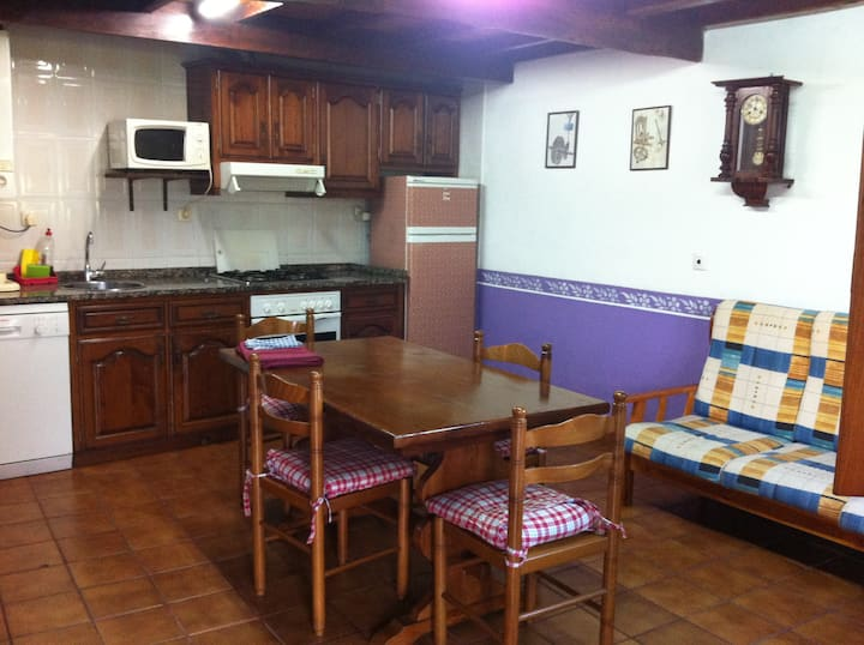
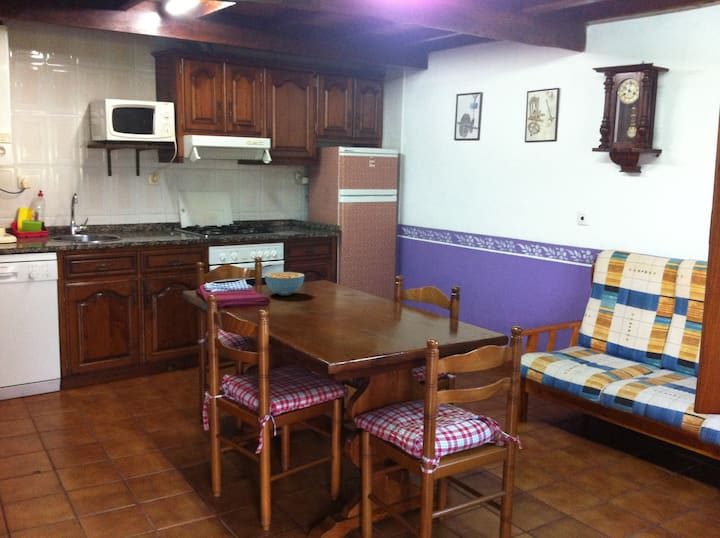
+ cereal bowl (284, 284)
